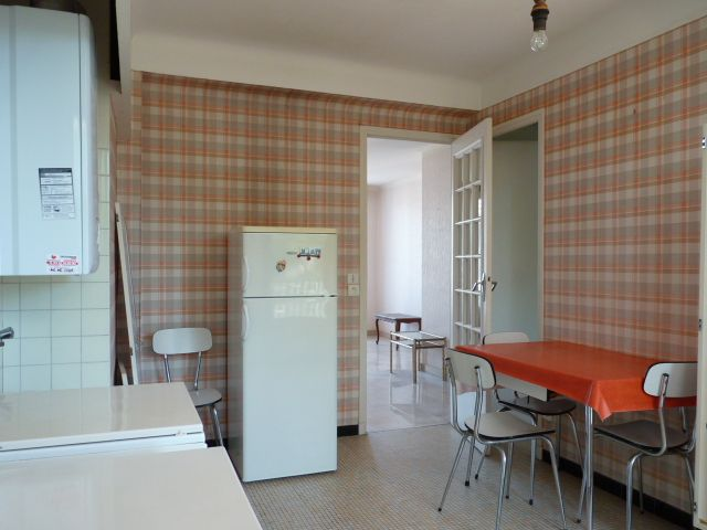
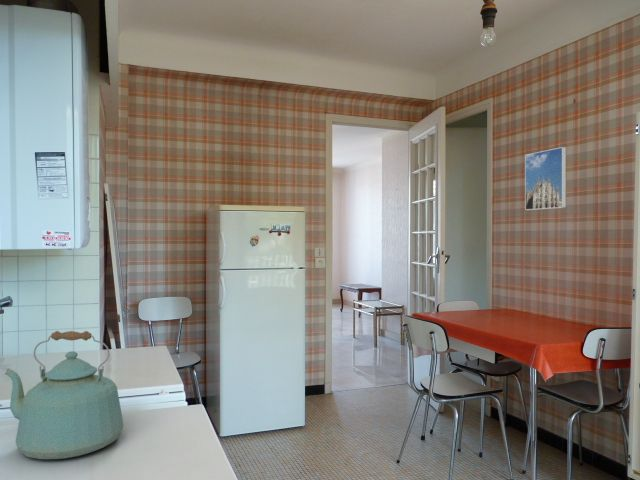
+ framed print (544, 180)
+ kettle (62, 387)
